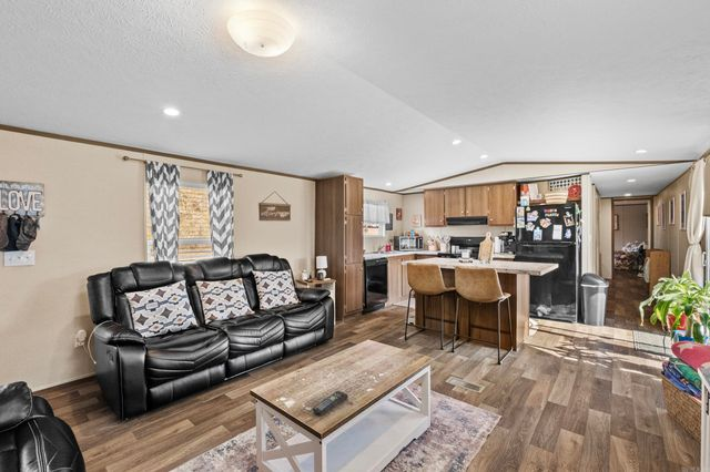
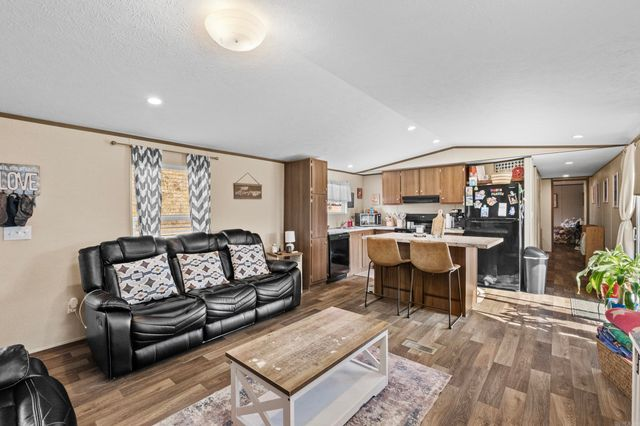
- remote control (331, 401)
